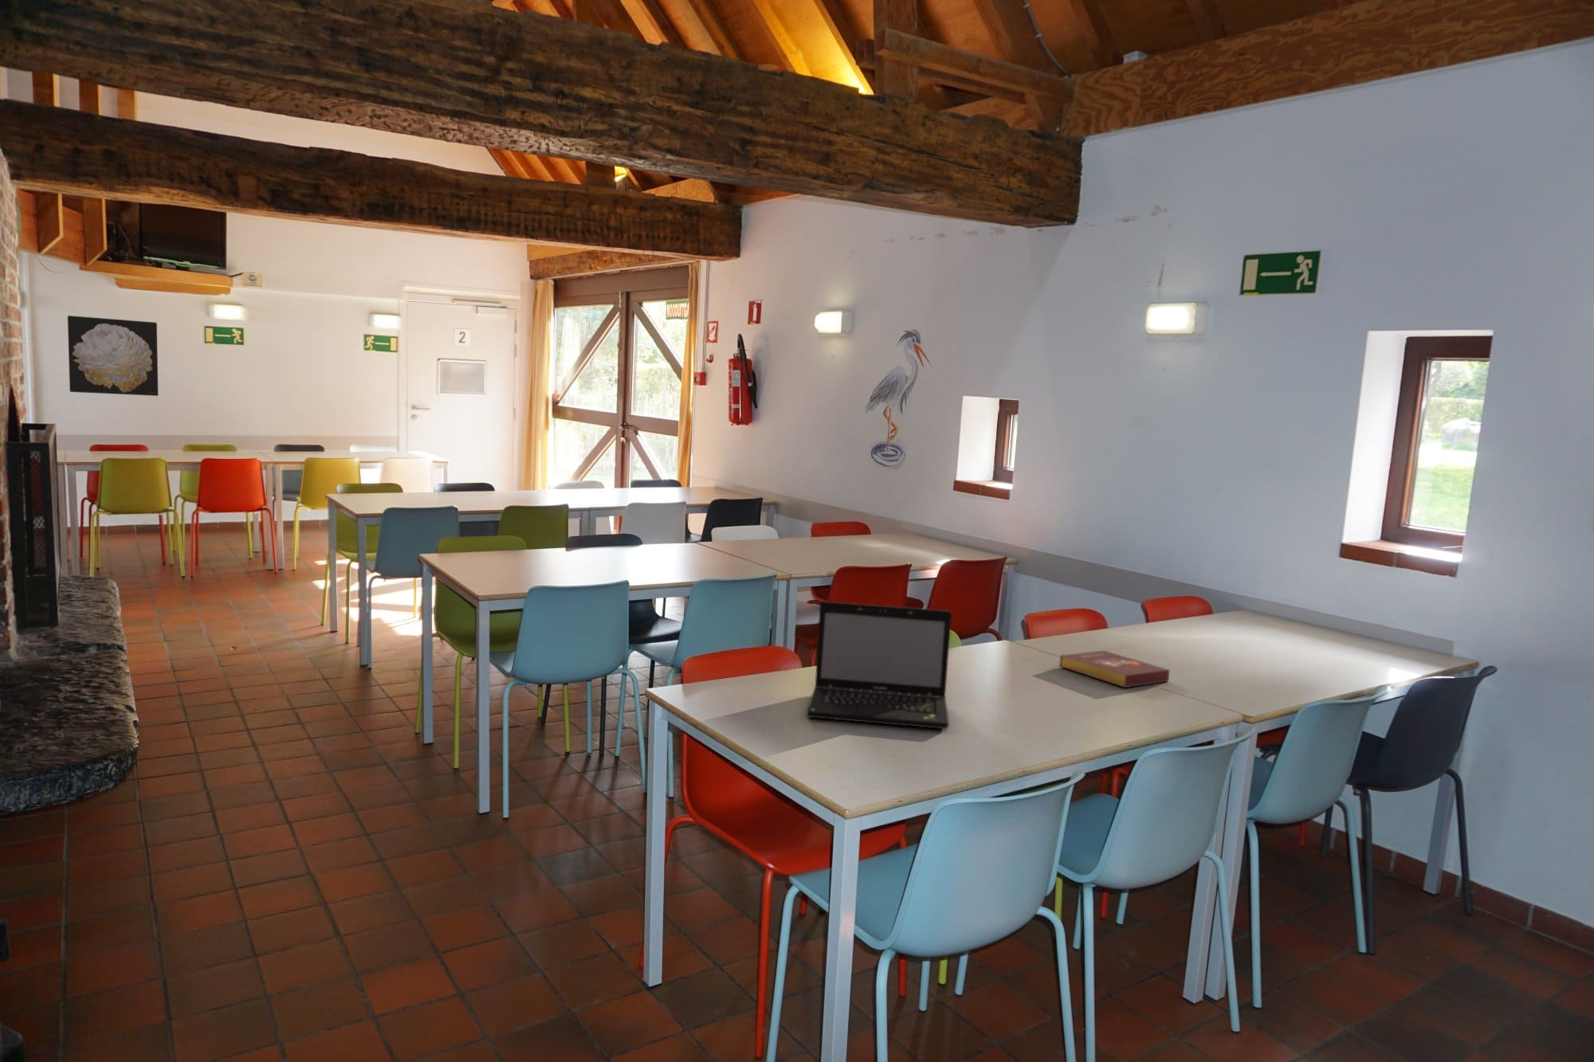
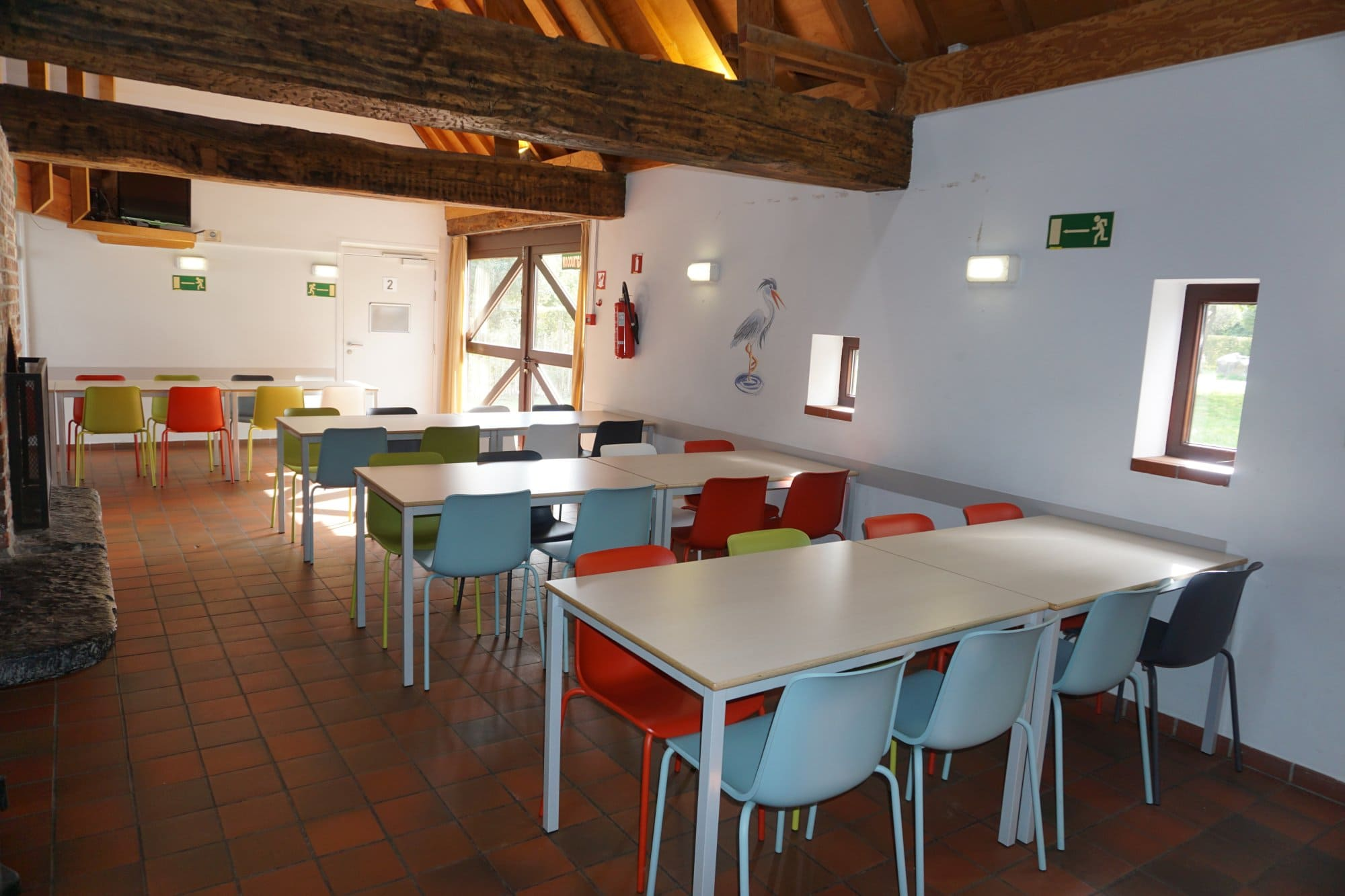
- laptop (881, 663)
- book (1113, 667)
- wall art (114, 356)
